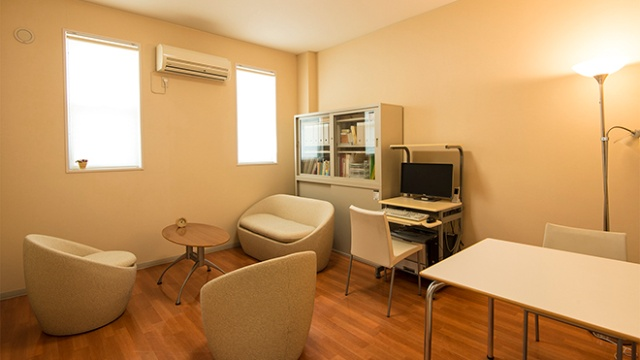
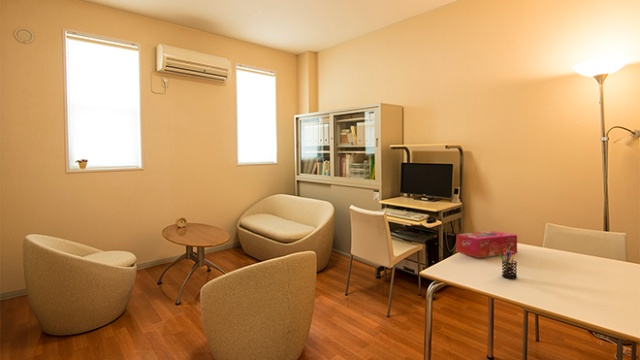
+ pen holder (507, 263)
+ tissue box (486, 243)
